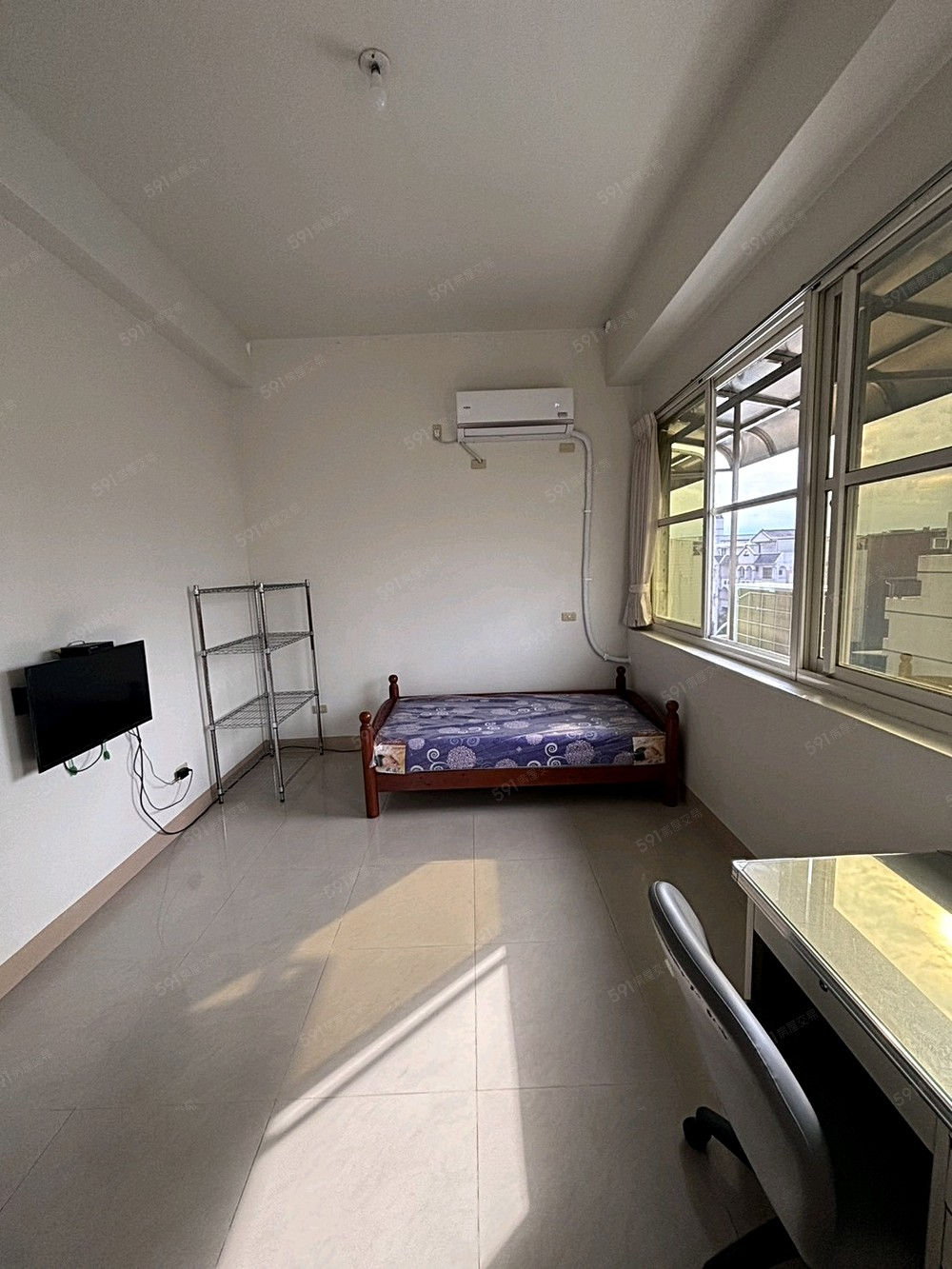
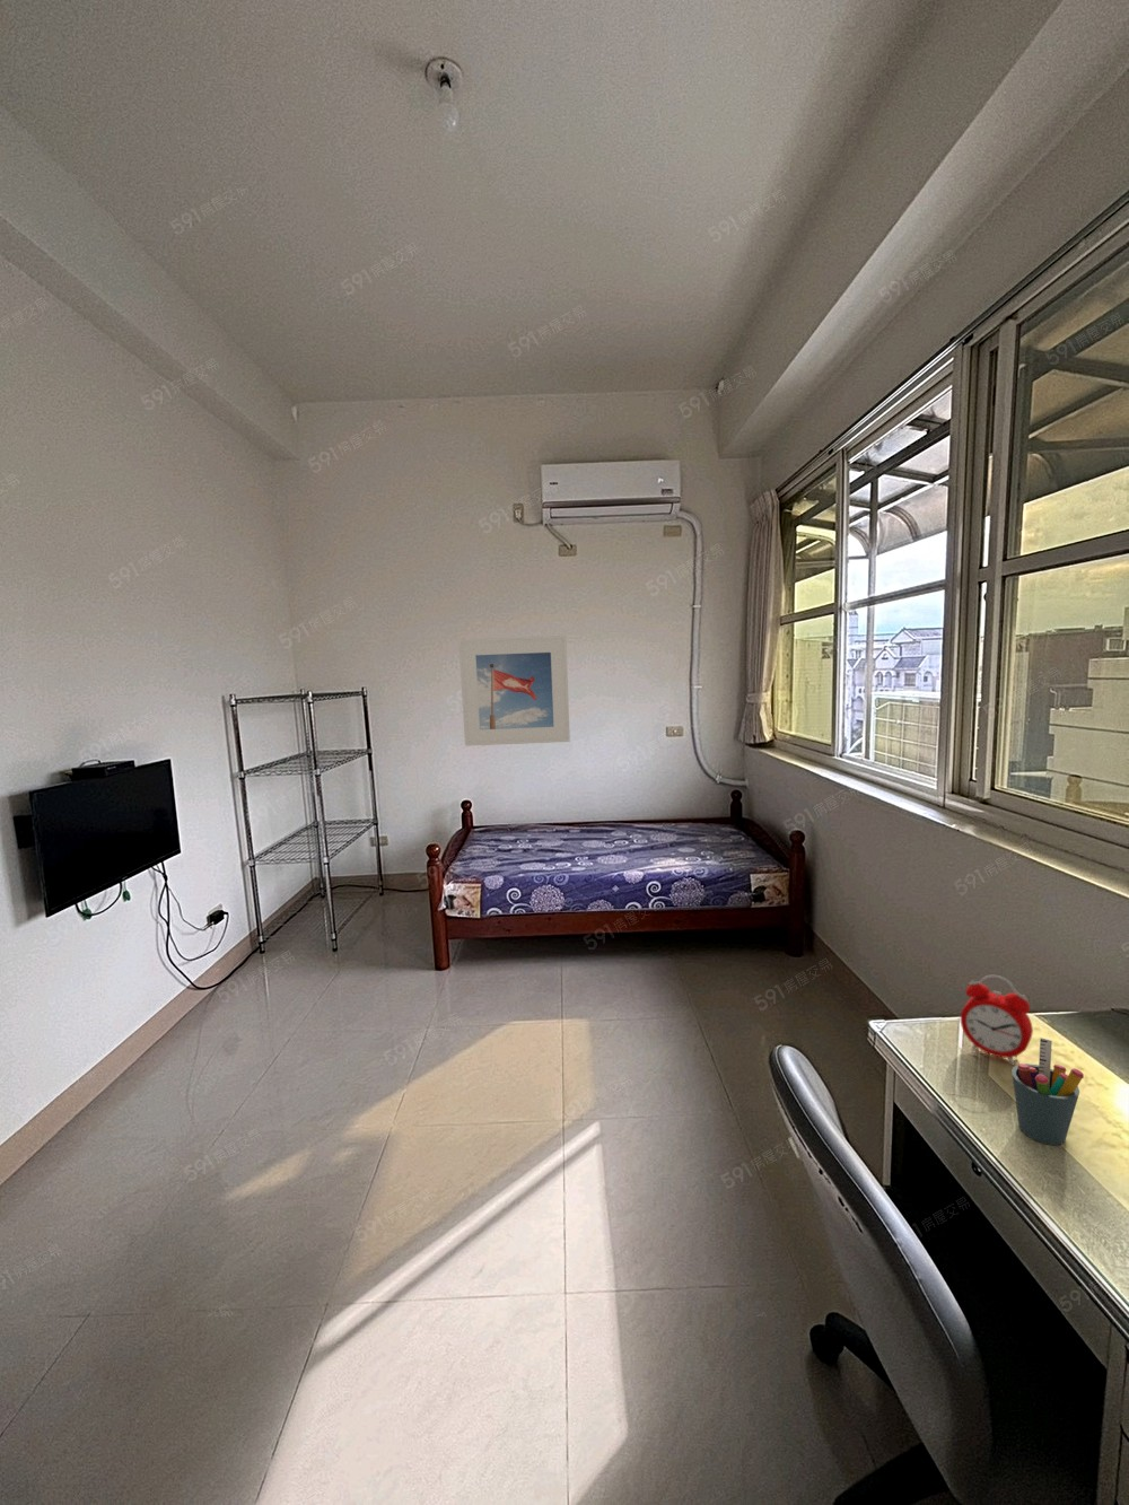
+ alarm clock (996, 1015)
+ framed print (515, 691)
+ pen holder (1045, 1092)
